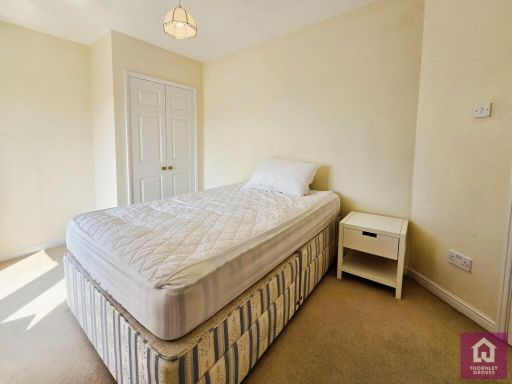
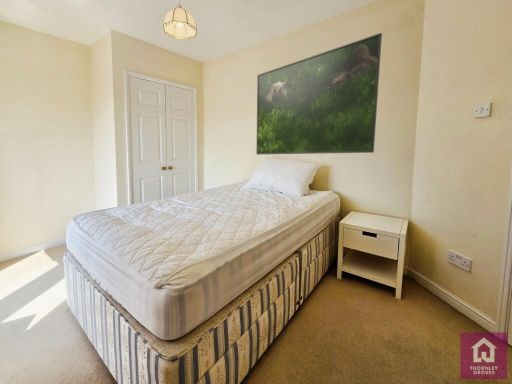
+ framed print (305, 107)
